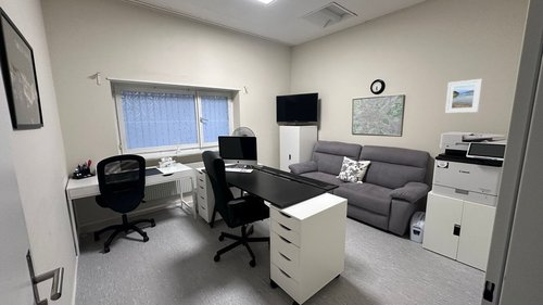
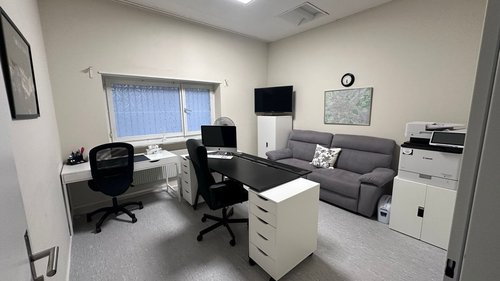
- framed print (463, 97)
